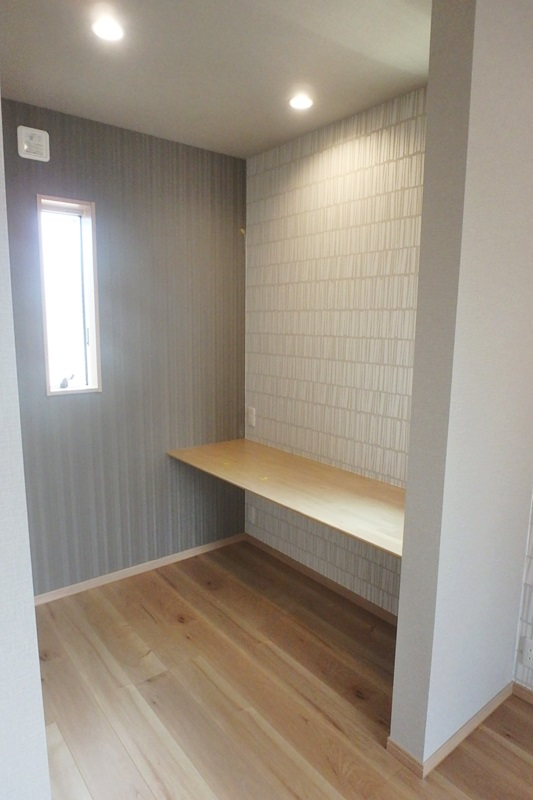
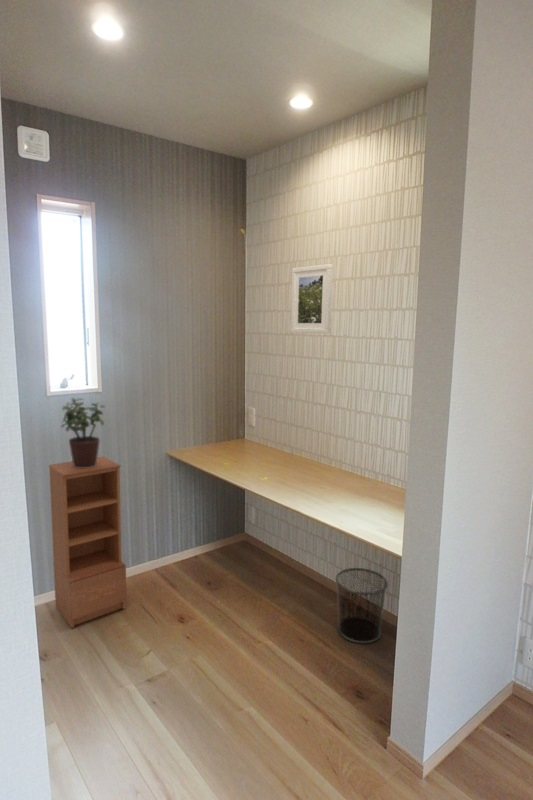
+ waste bin (360, 605)
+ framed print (310, 300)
+ bookcase (88, 538)
+ potted plant (85, 432)
